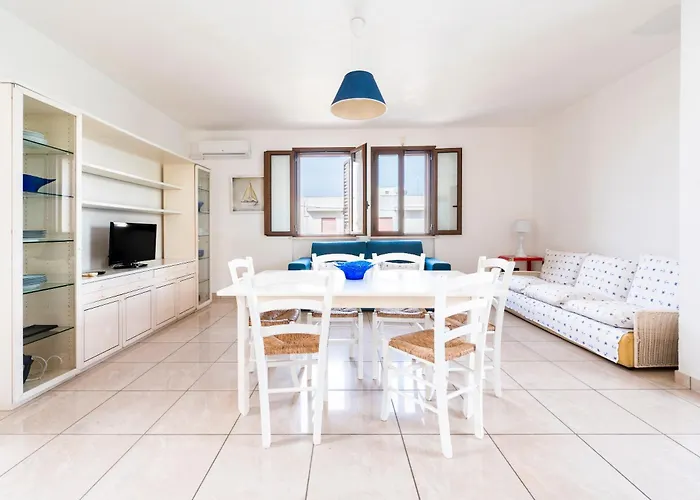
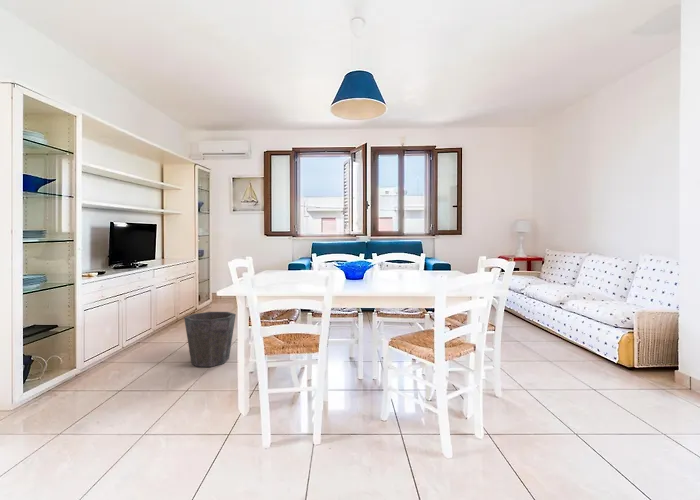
+ waste bin (210, 338)
